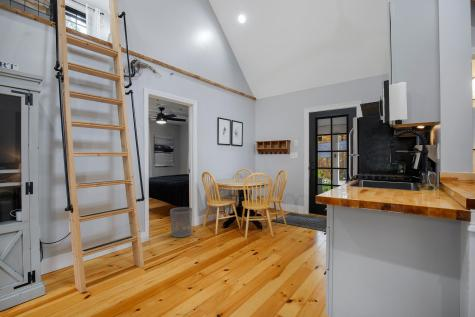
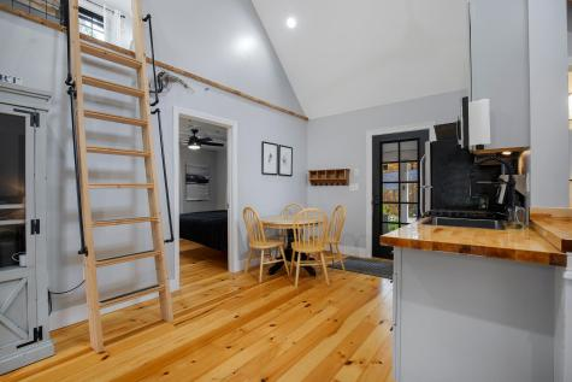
- waste bin (181, 221)
